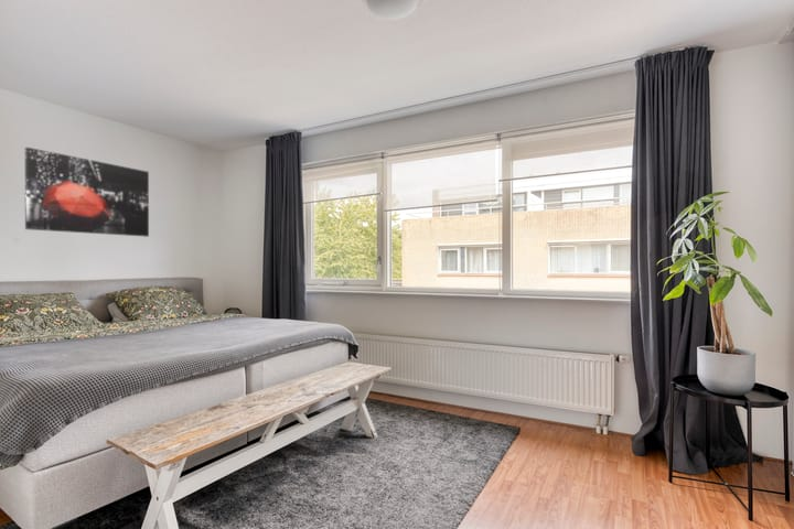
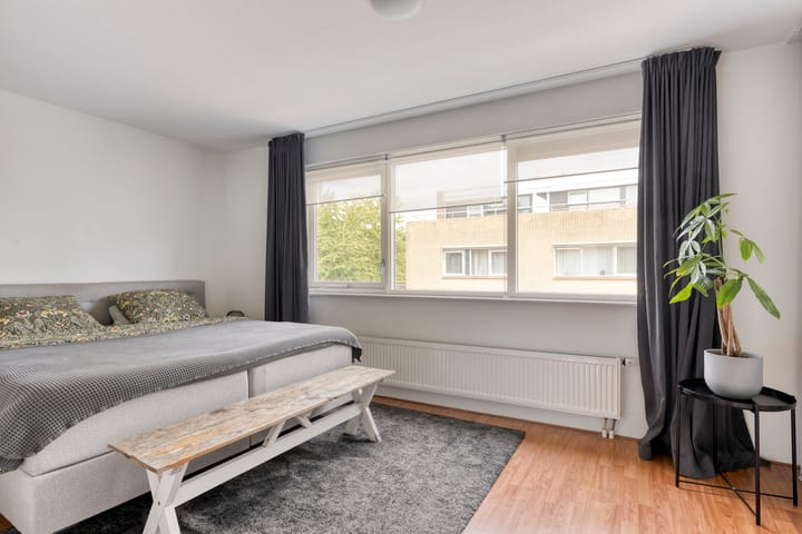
- wall art (94, 196)
